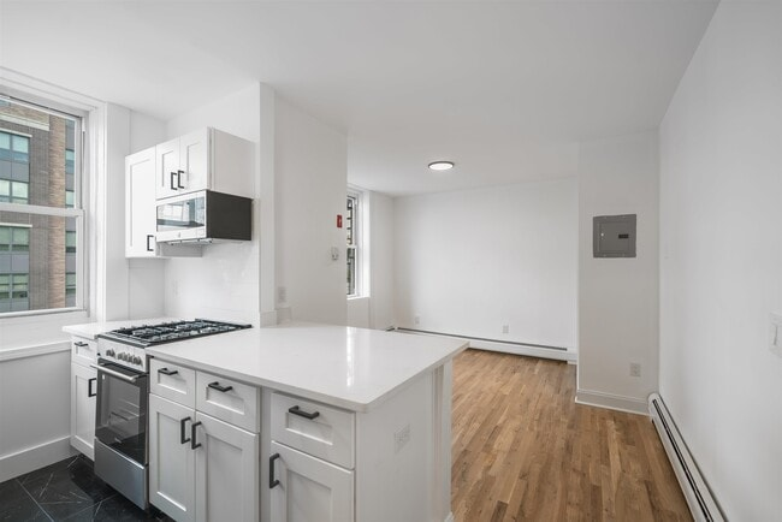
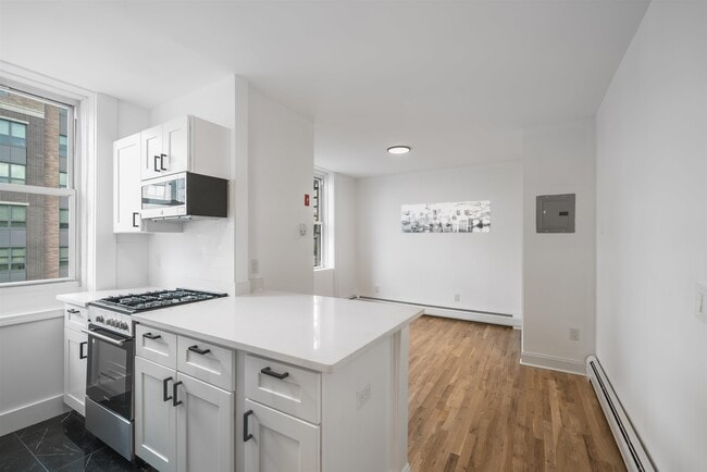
+ wall art (443, 218)
